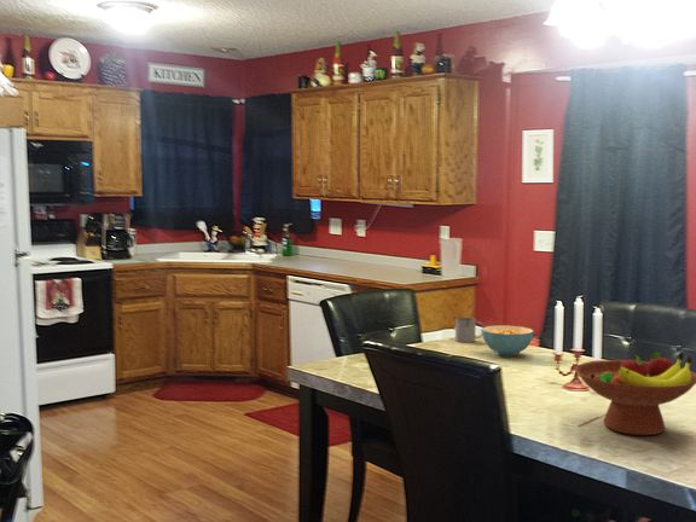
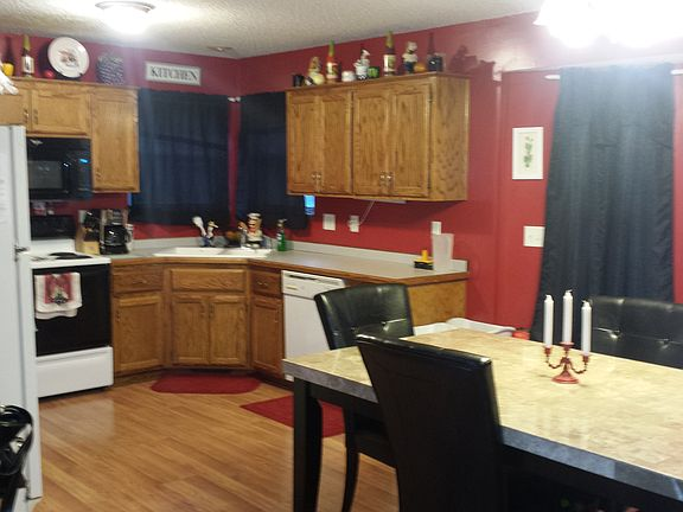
- cereal bowl (506, 342)
- fruit bowl (634, 389)
- mug (469, 330)
